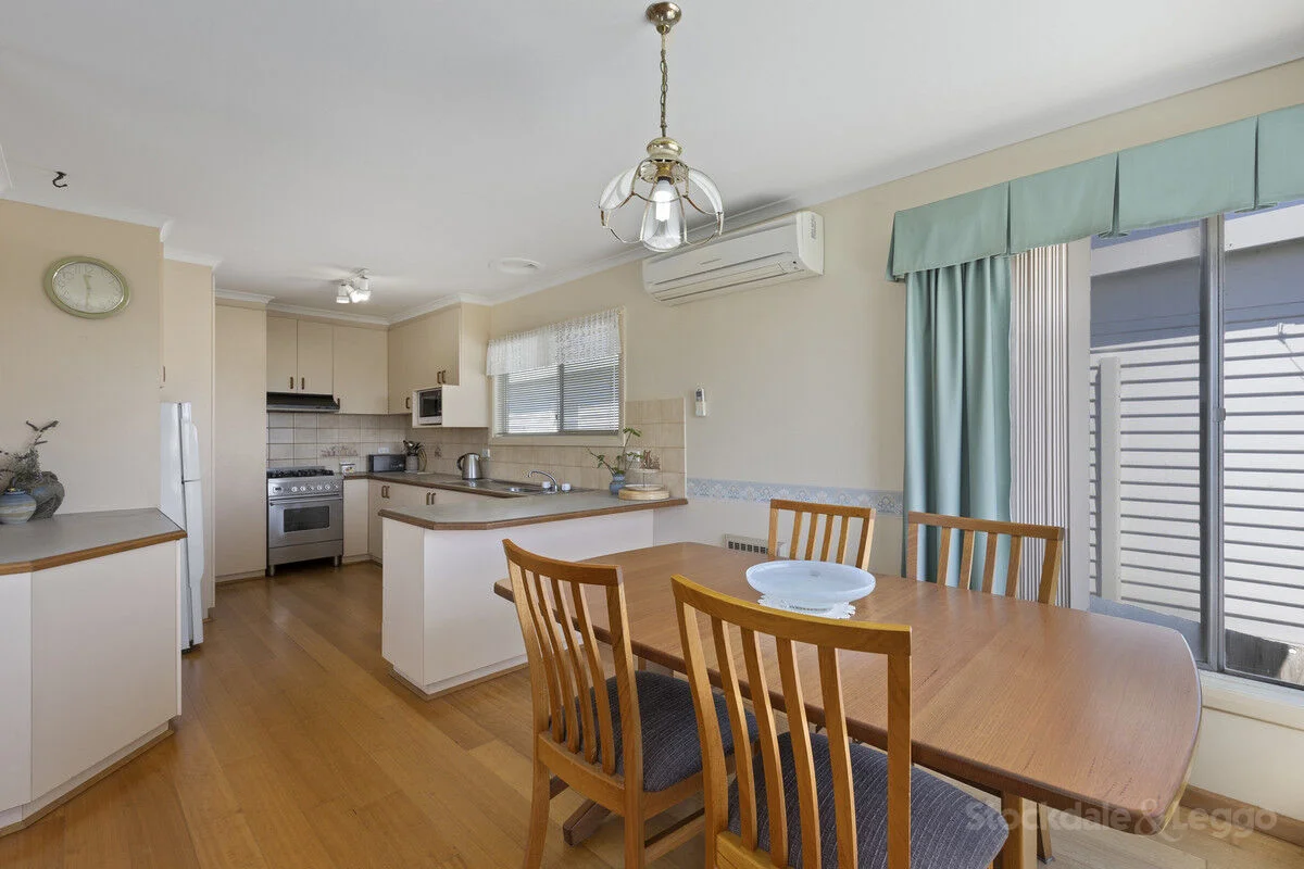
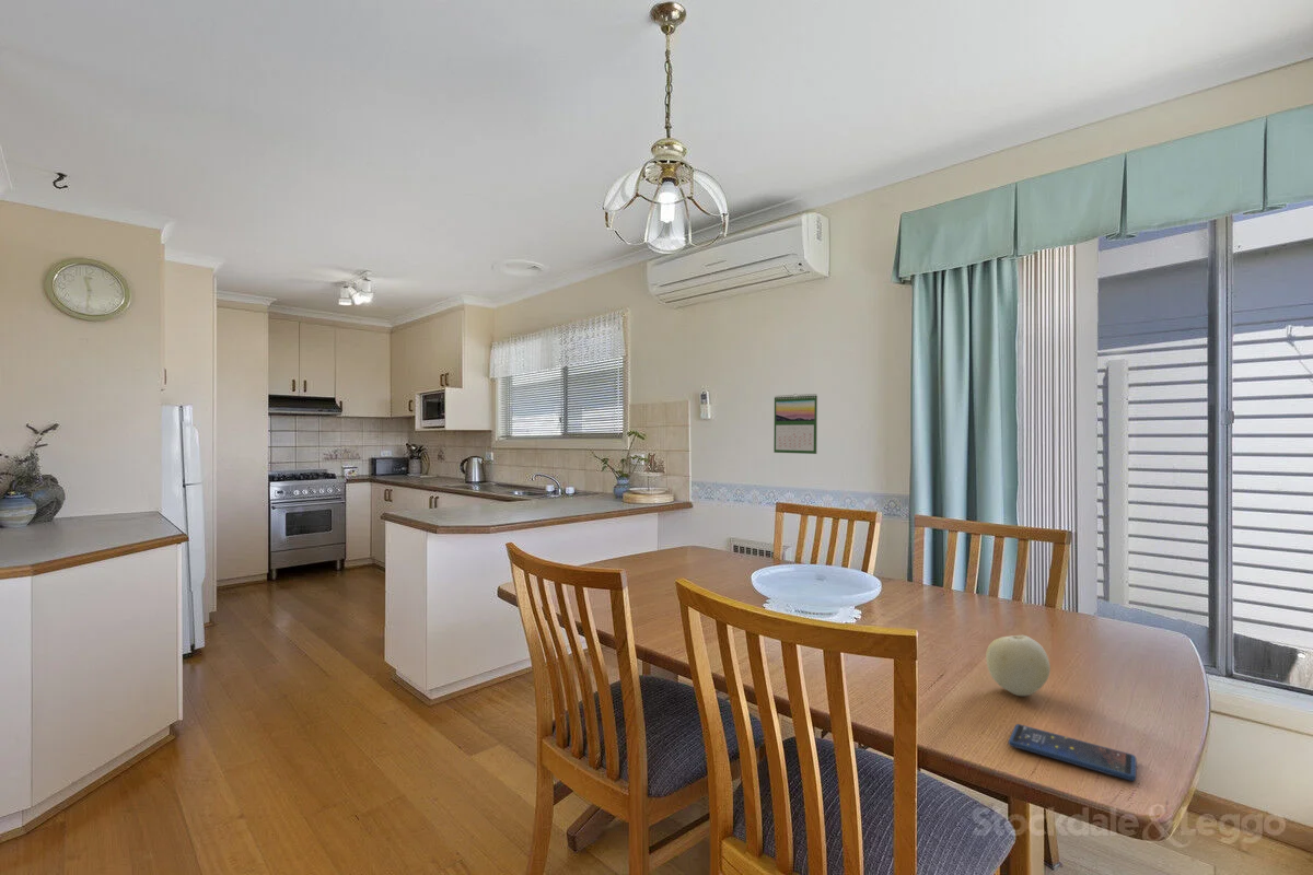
+ smartphone (1070, 750)
+ fruit (1016, 664)
+ calendar (794, 423)
